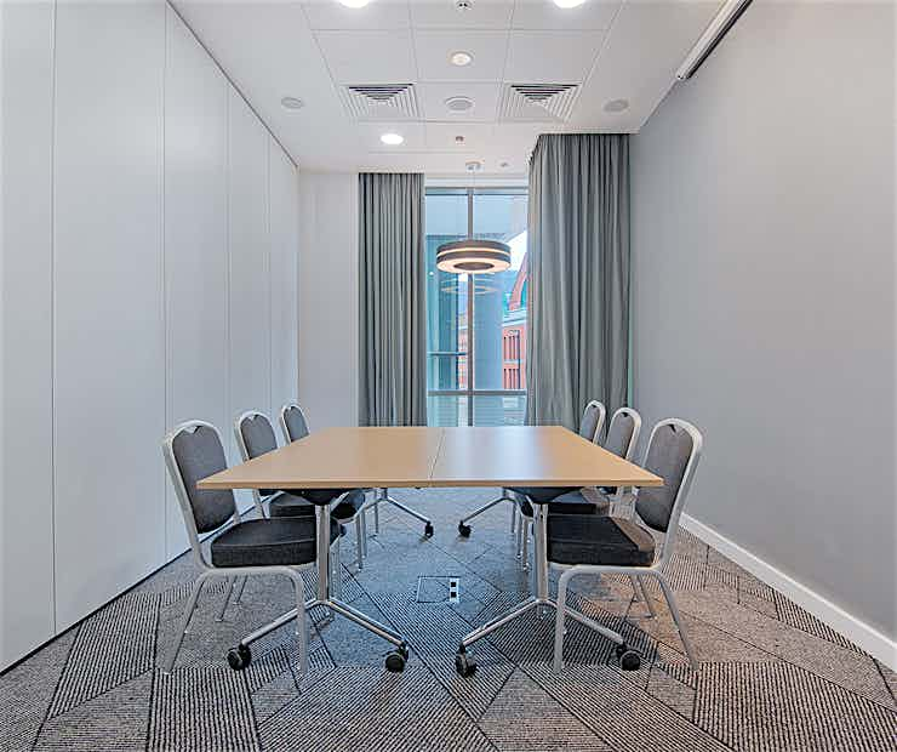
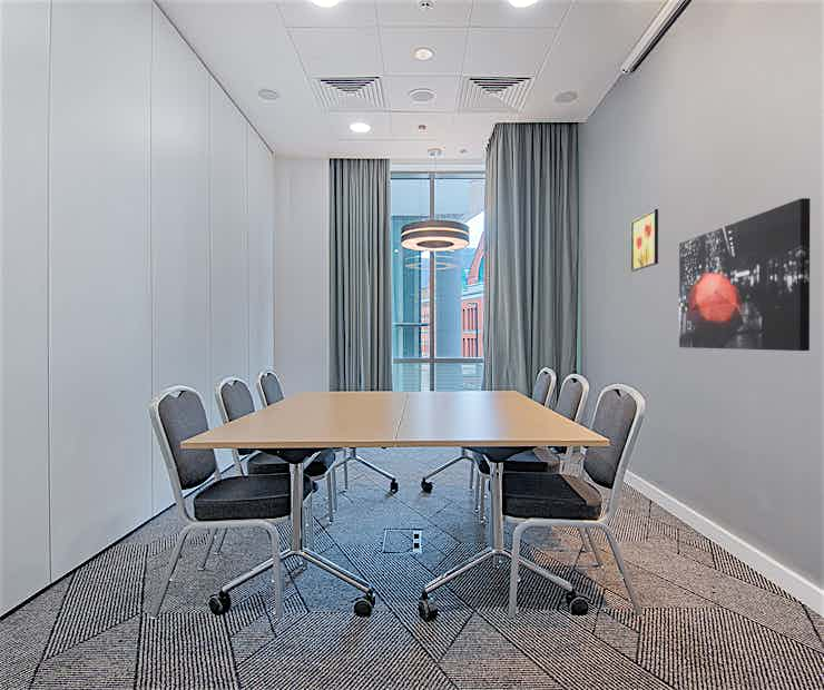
+ wall art (732, 286)
+ wall art (645, 241)
